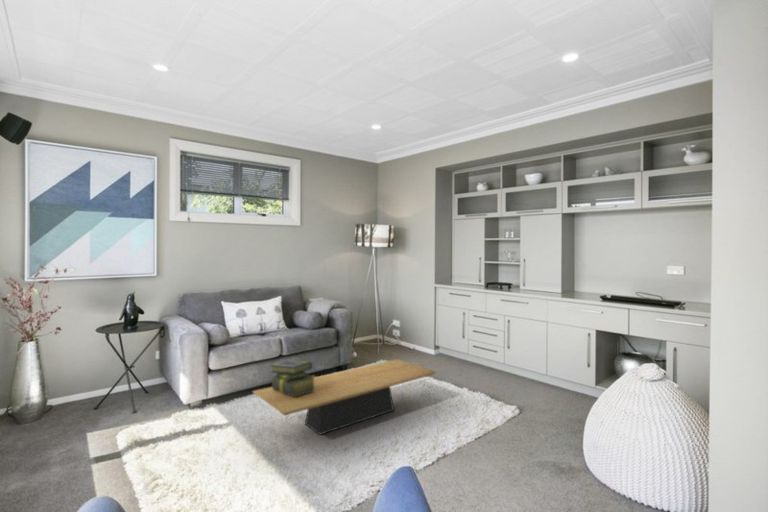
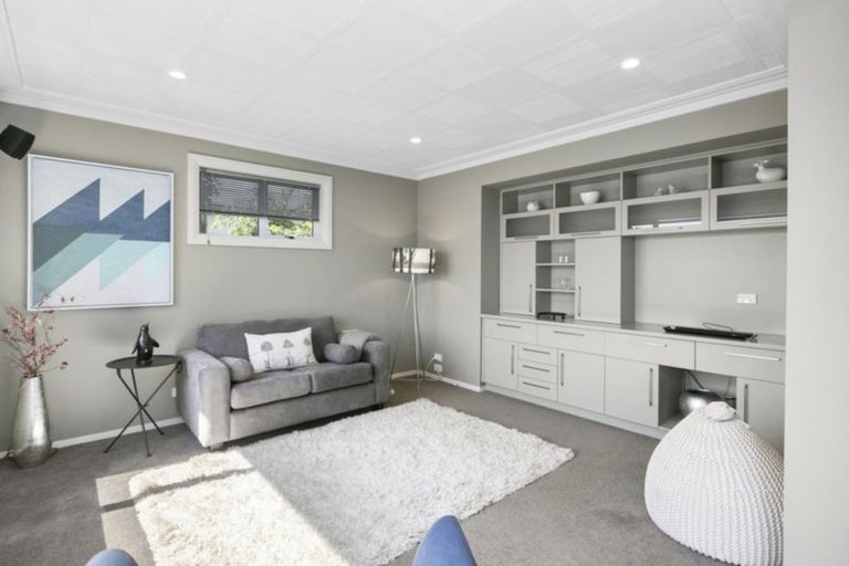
- coffee table (351, 398)
- stack of books (291, 376)
